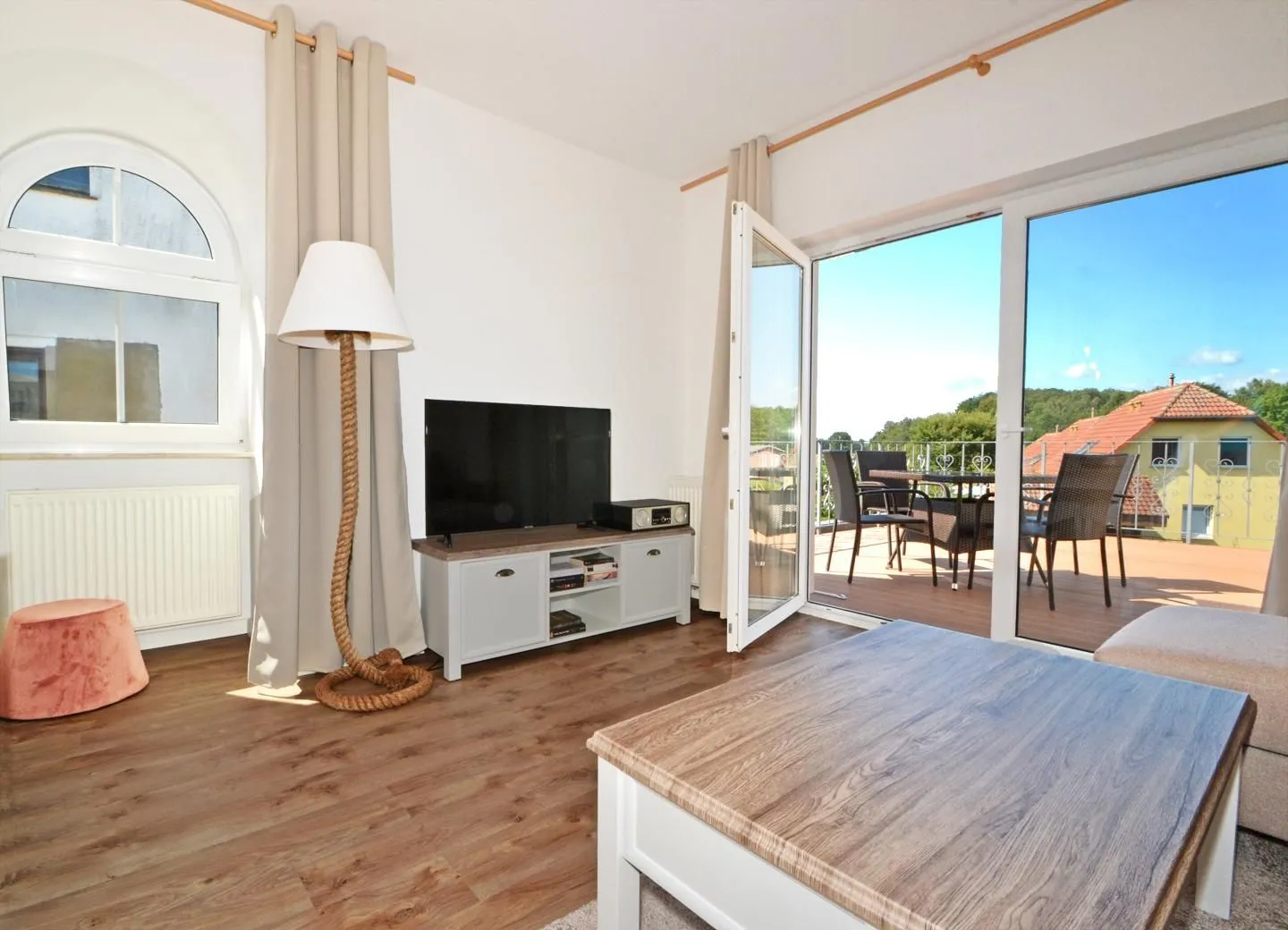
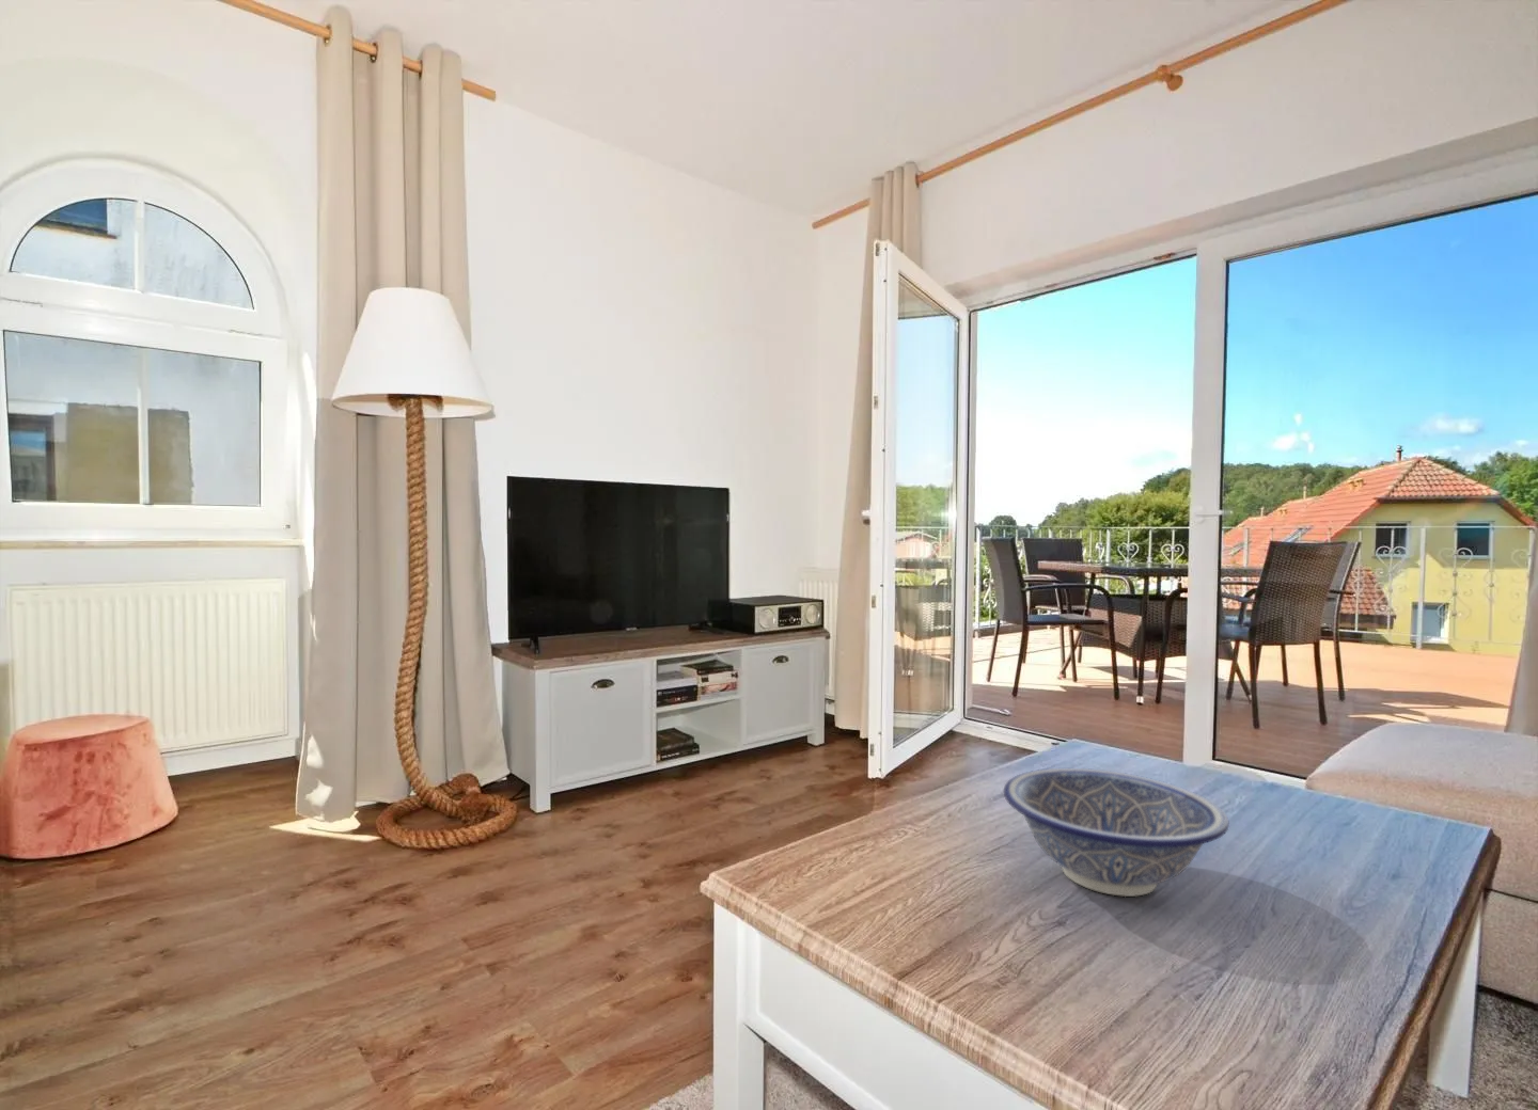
+ decorative bowl (1108, 838)
